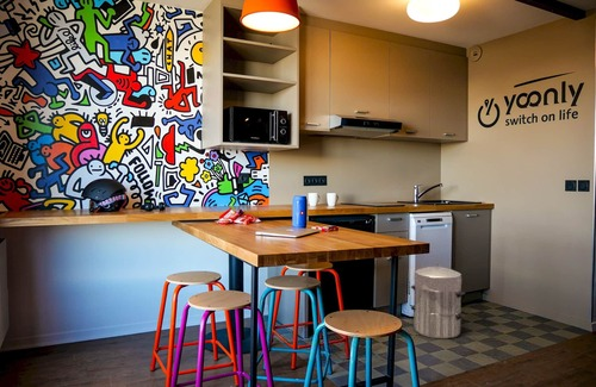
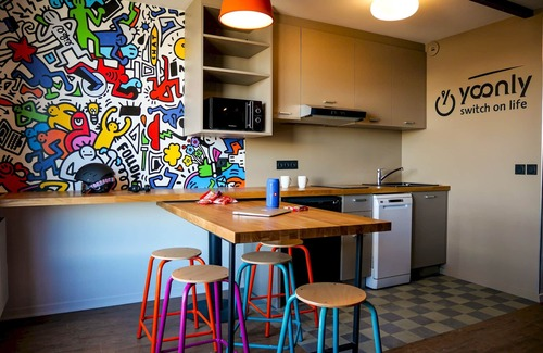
- waste bin (436, 298)
